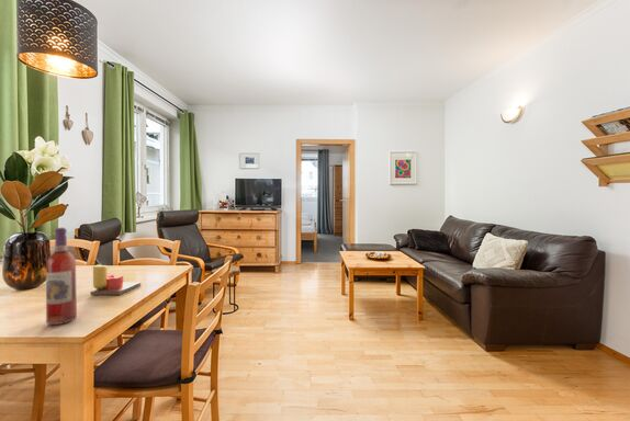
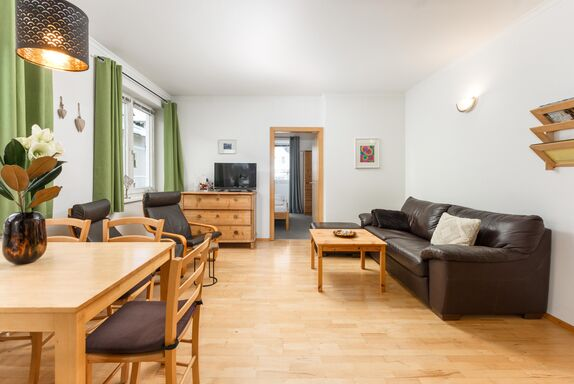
- wine bottle (60, 274)
- candle (115, 277)
